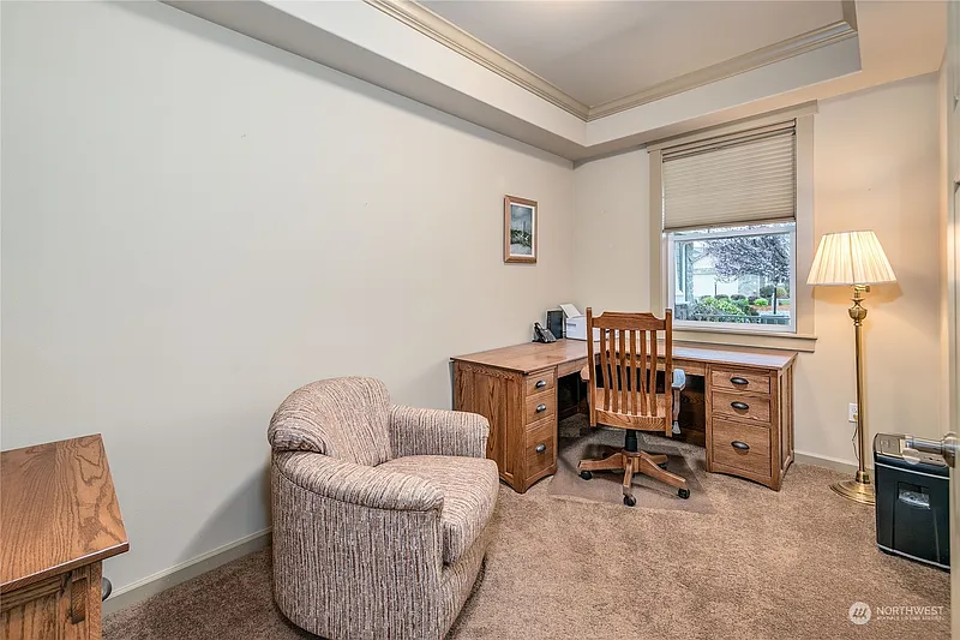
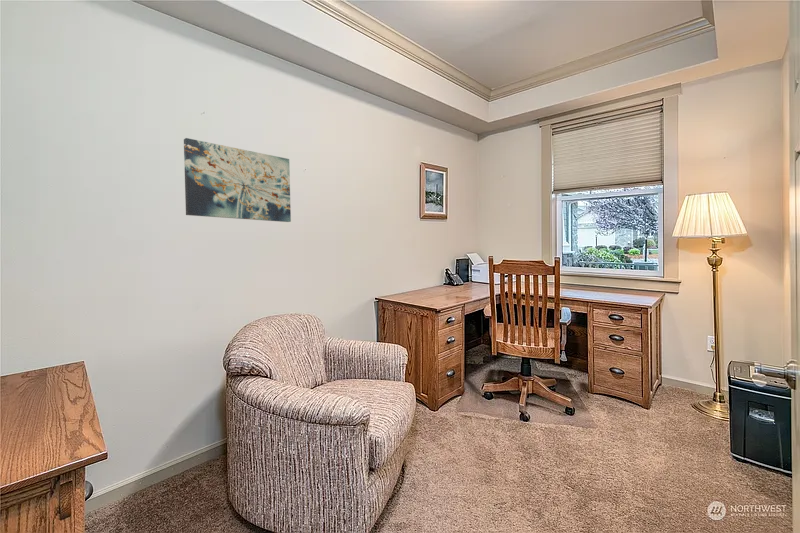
+ wall art (242, 184)
